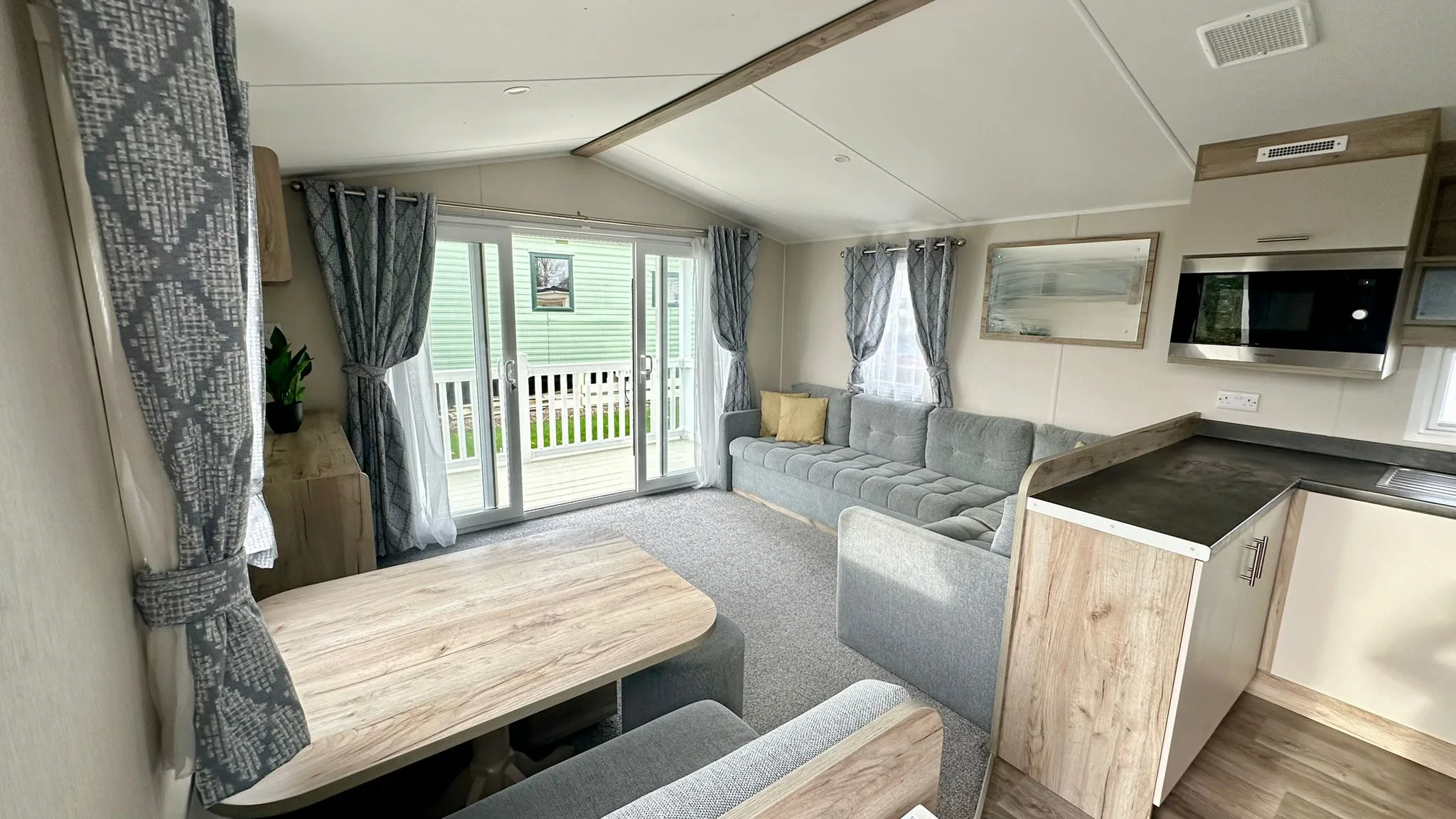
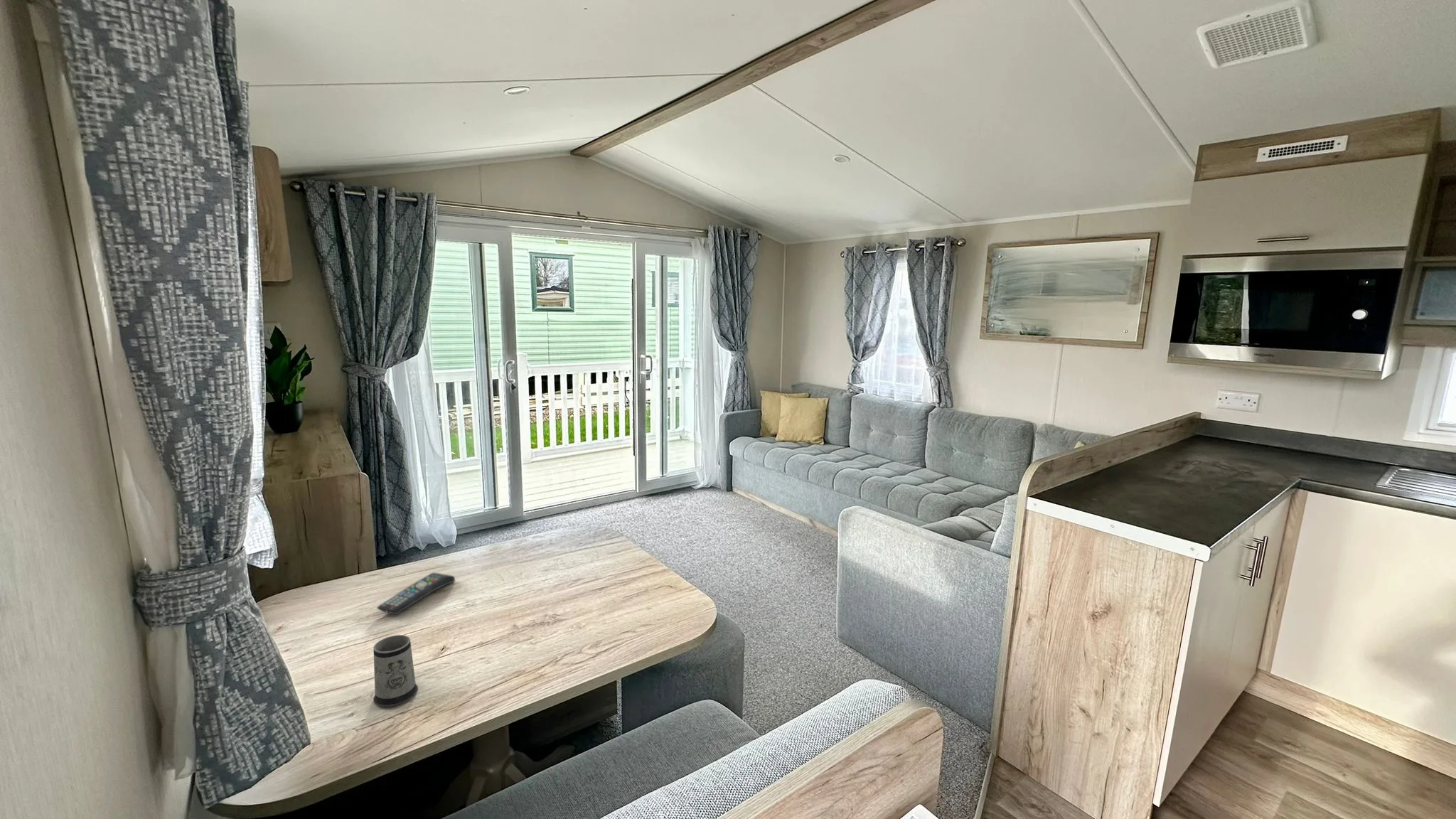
+ mug (392, 665)
+ remote control (418, 592)
